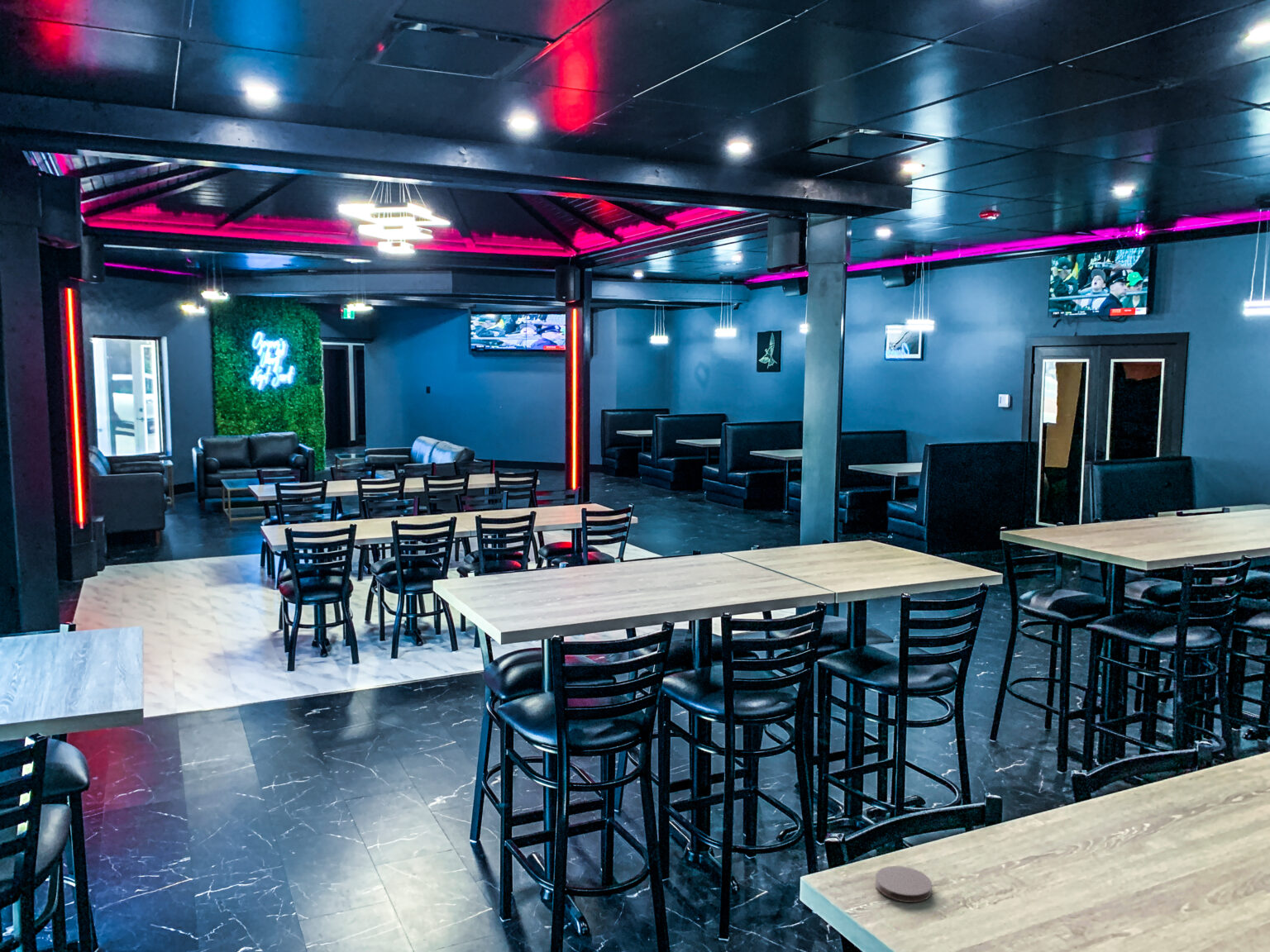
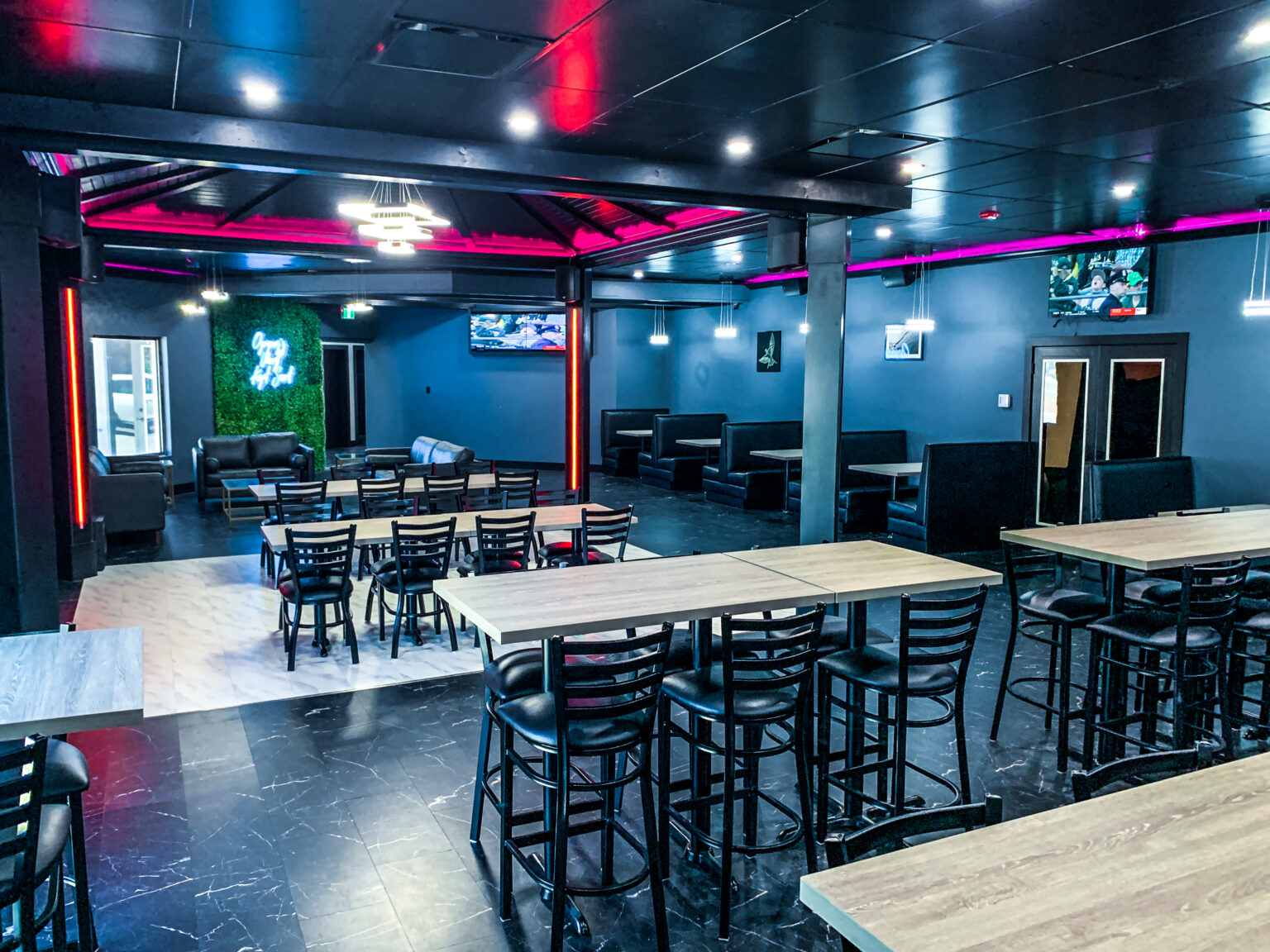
- coaster (903, 883)
